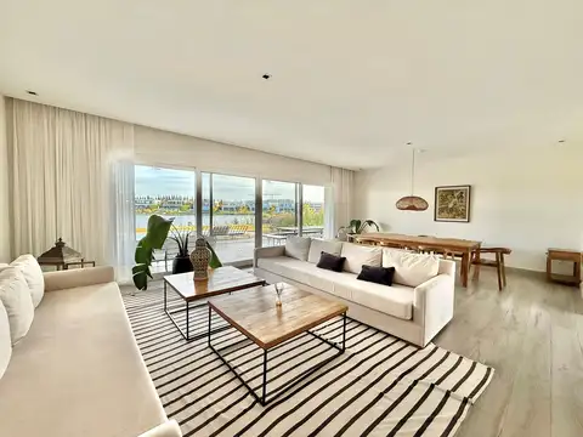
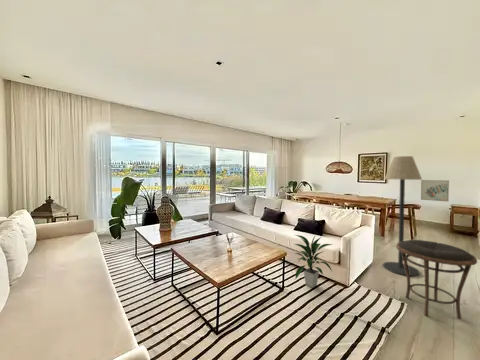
+ side table (435, 276)
+ indoor plant (309, 258)
+ floor lamp (401, 213)
+ wall art (434, 190)
